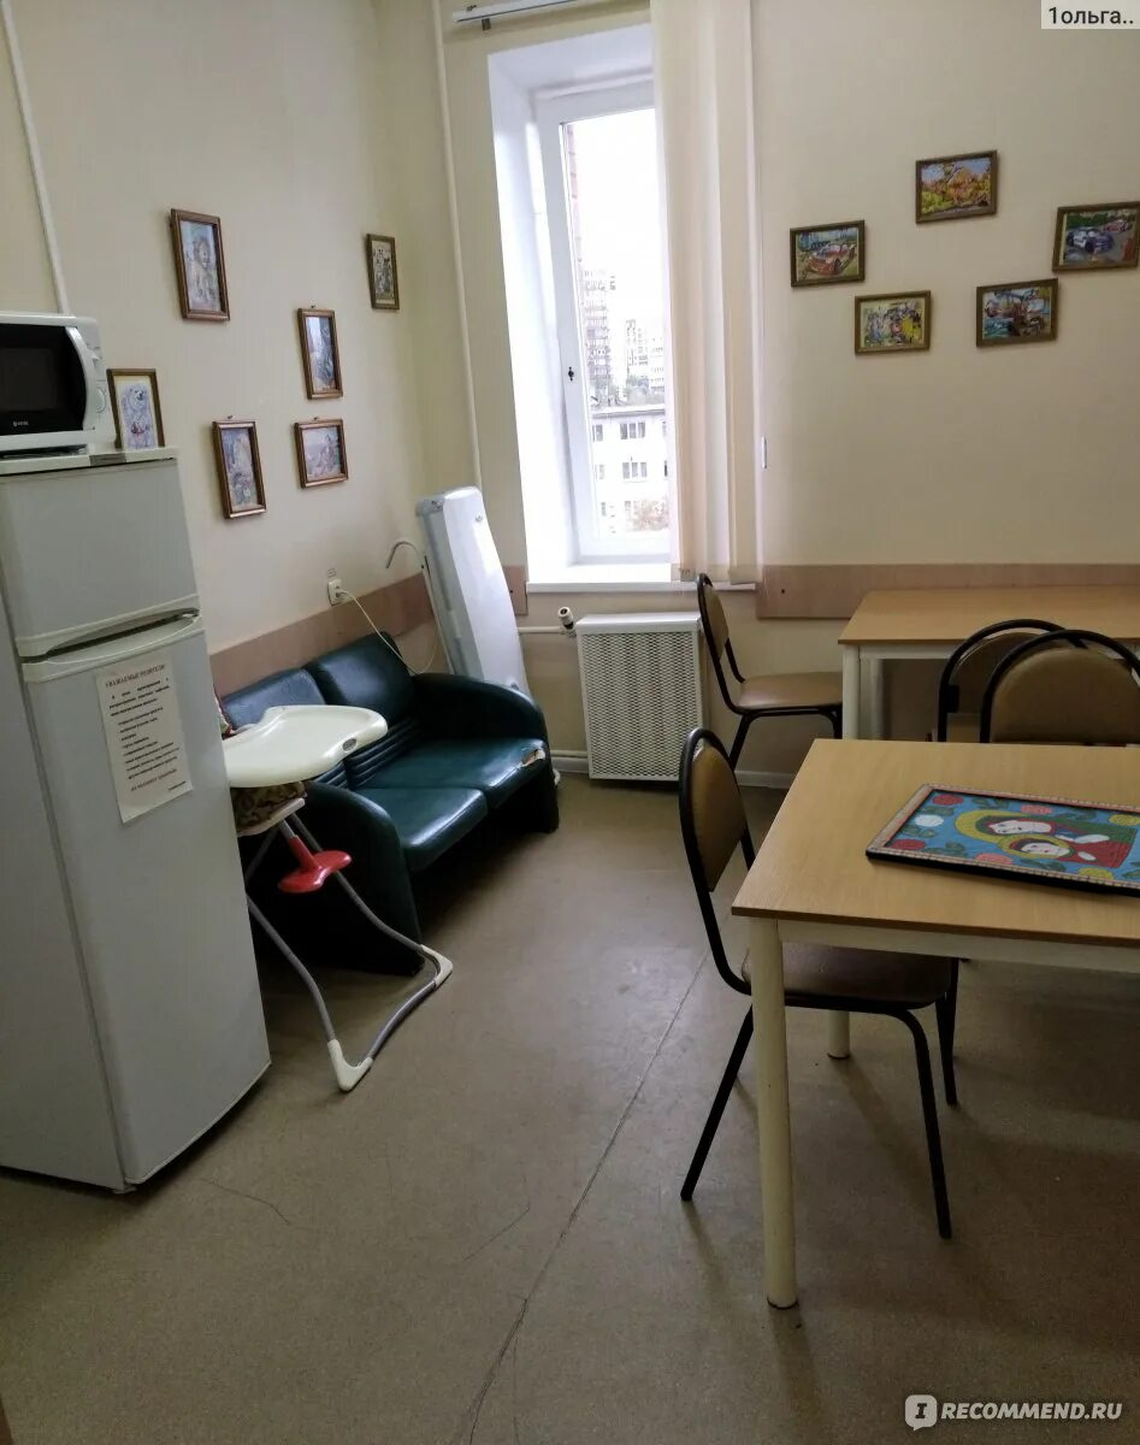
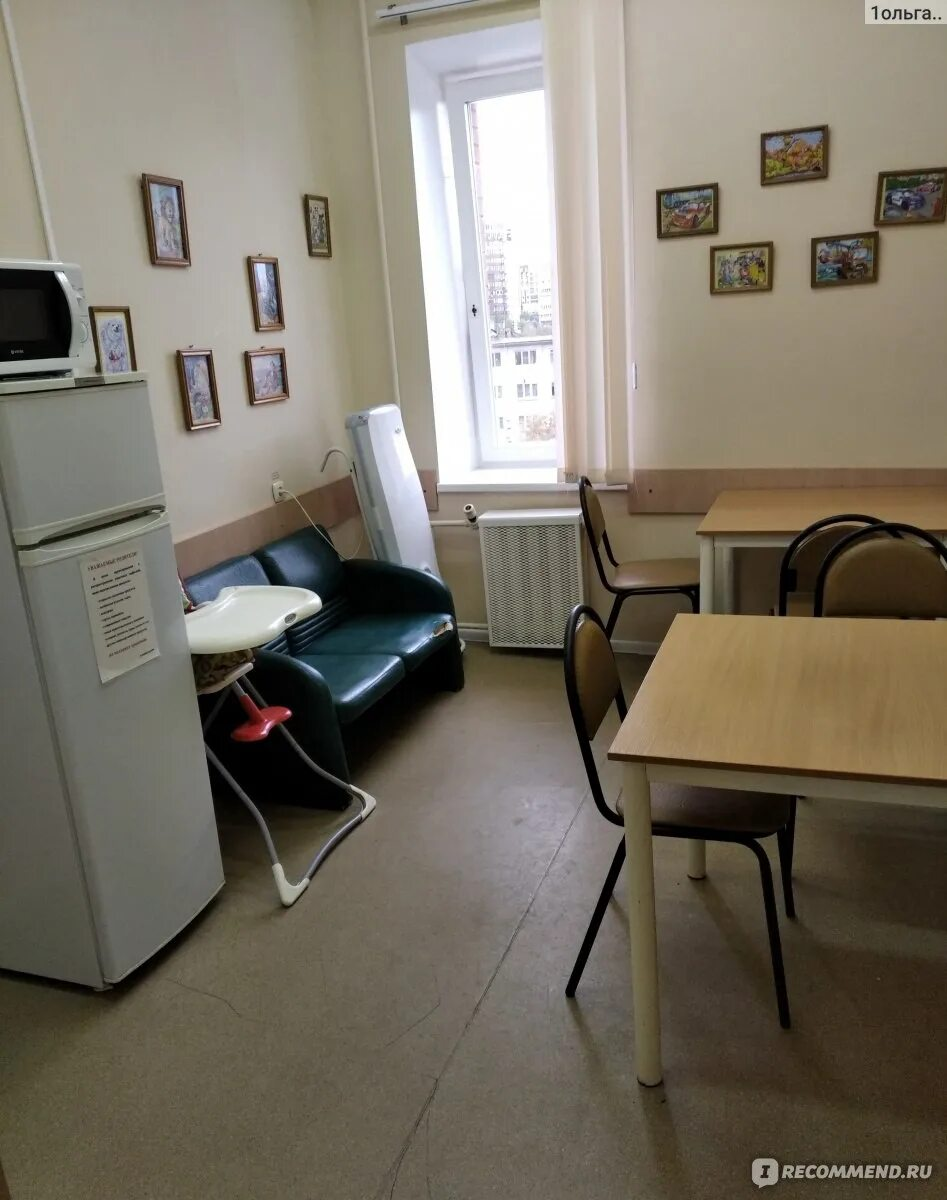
- framed painting (1032, 833)
